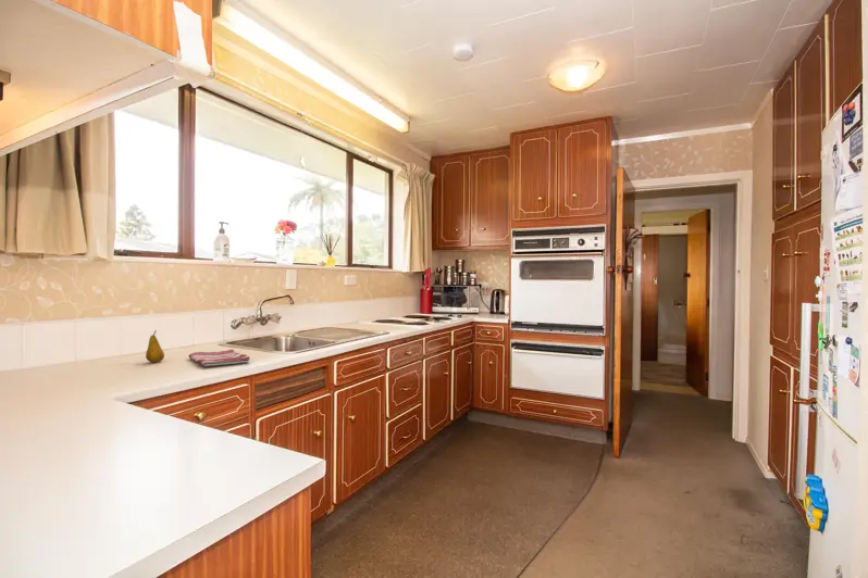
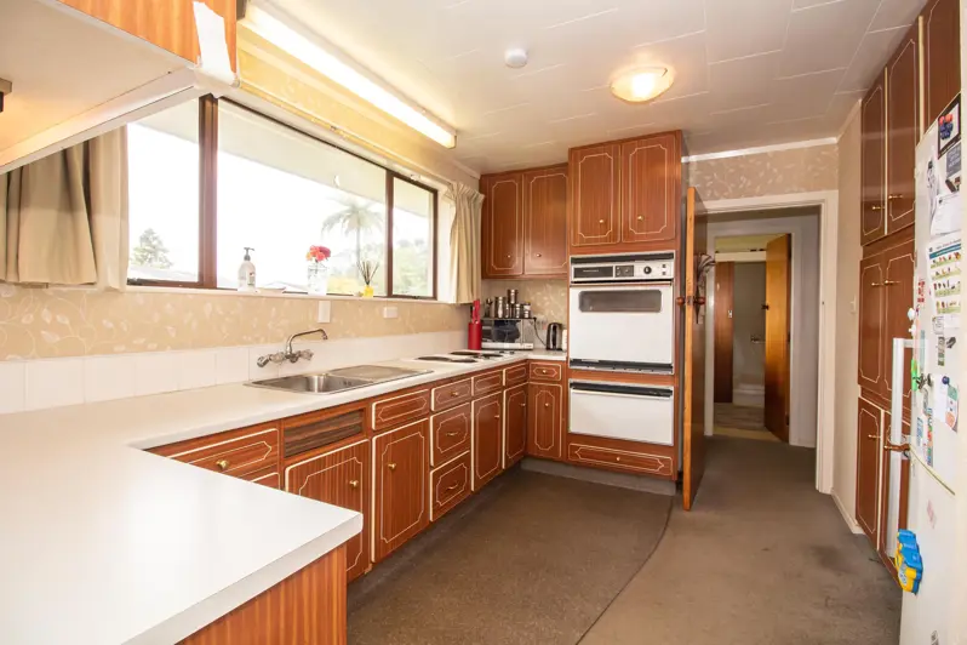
- dish towel (219, 356)
- fruit (154, 345)
